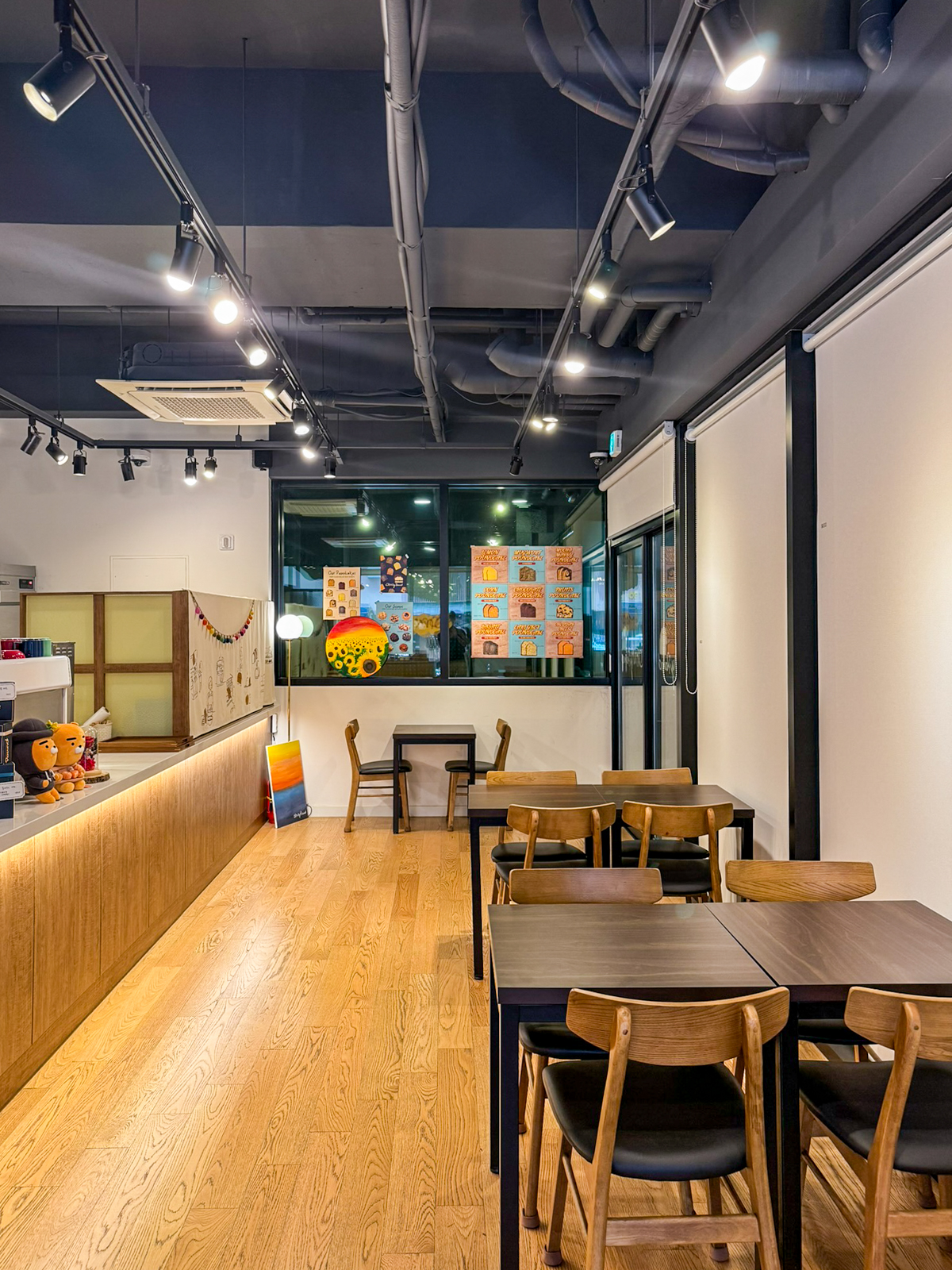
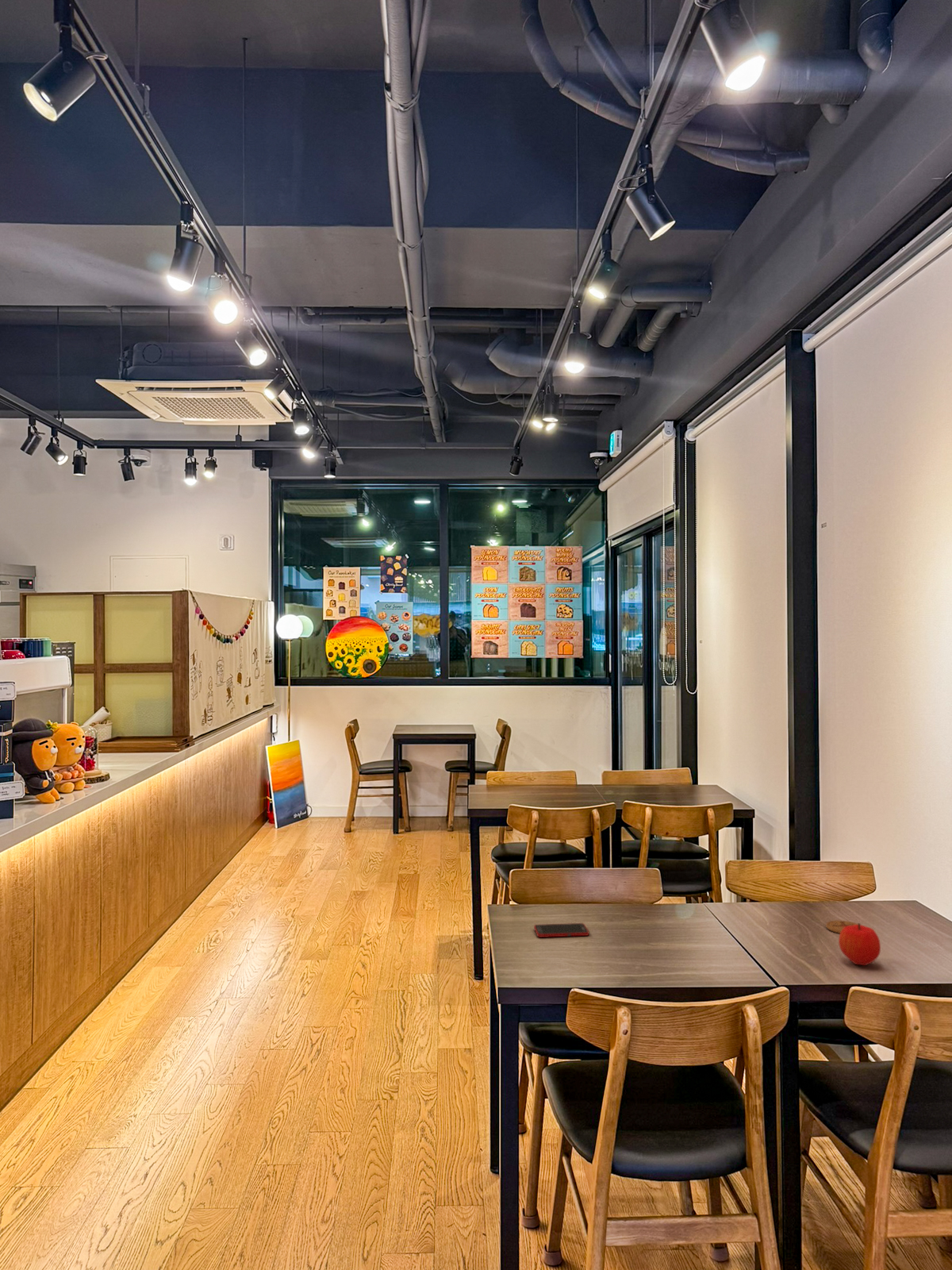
+ cell phone (561, 930)
+ fruit (859, 943)
+ coaster (845, 926)
